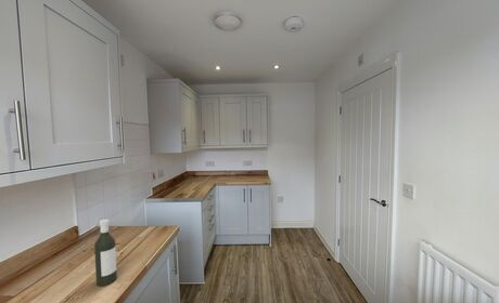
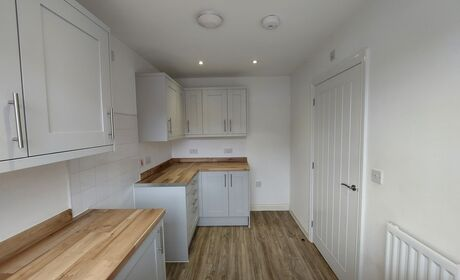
- bottle (105, 250)
